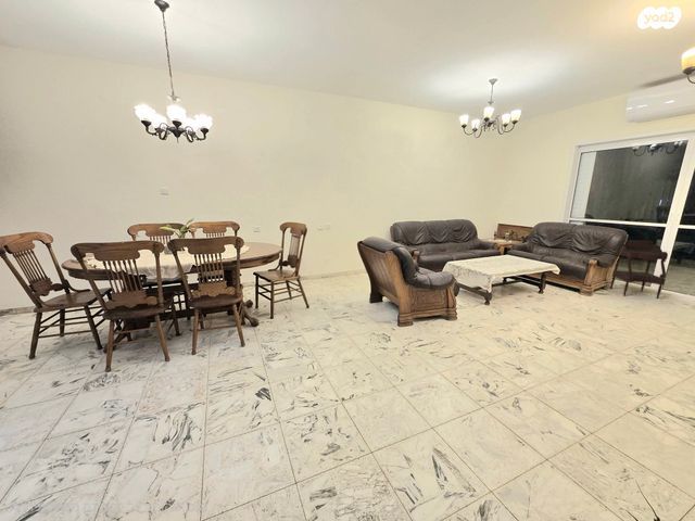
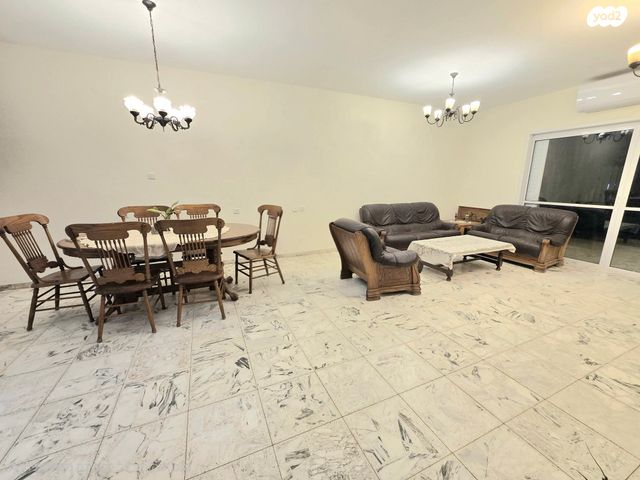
- side table (640, 272)
